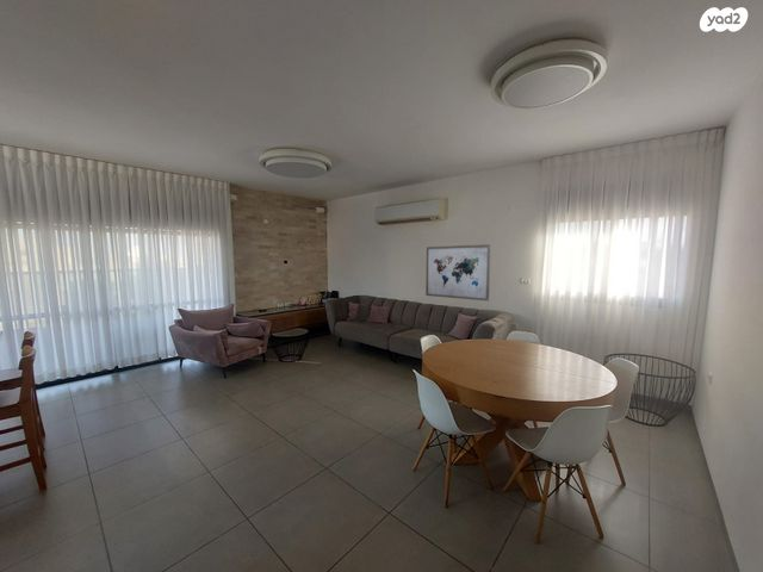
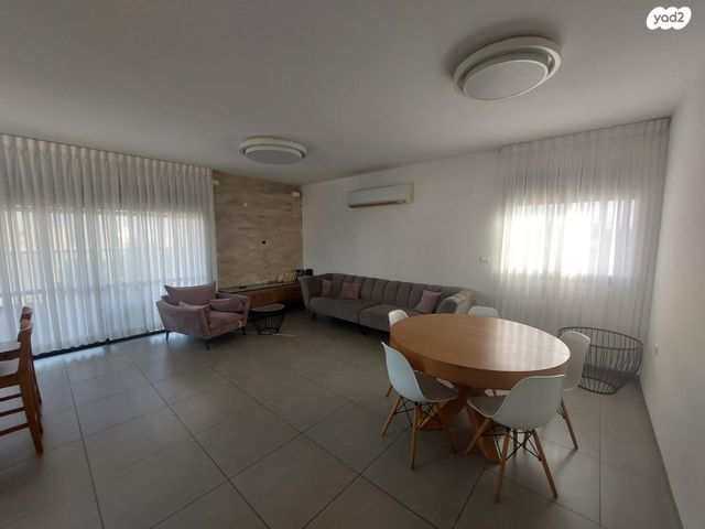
- wall art (455, 272)
